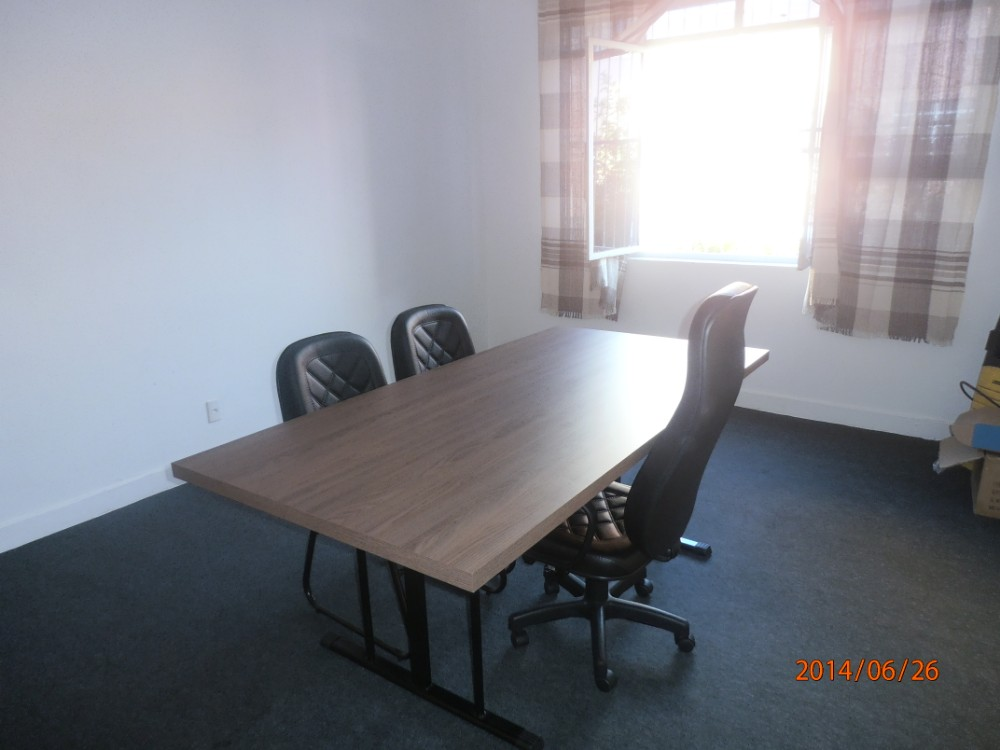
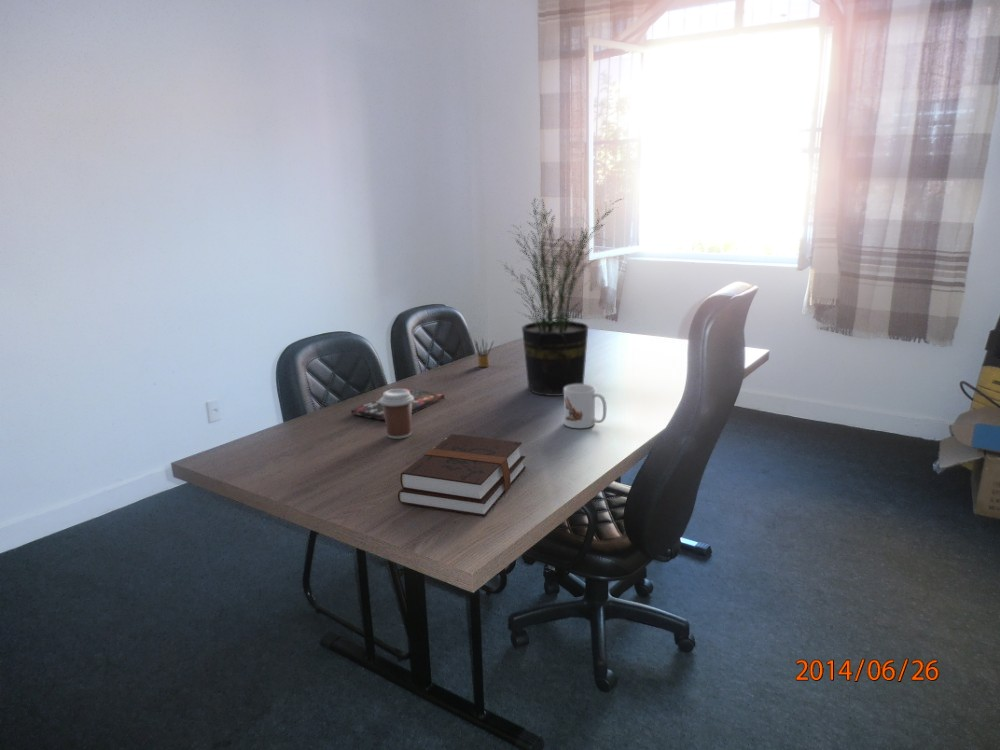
+ coffee cup (397, 413)
+ mug (585, 406)
+ book (411, 405)
+ hardback book (464, 470)
+ pencil box (484, 352)
+ potted plant (560, 295)
